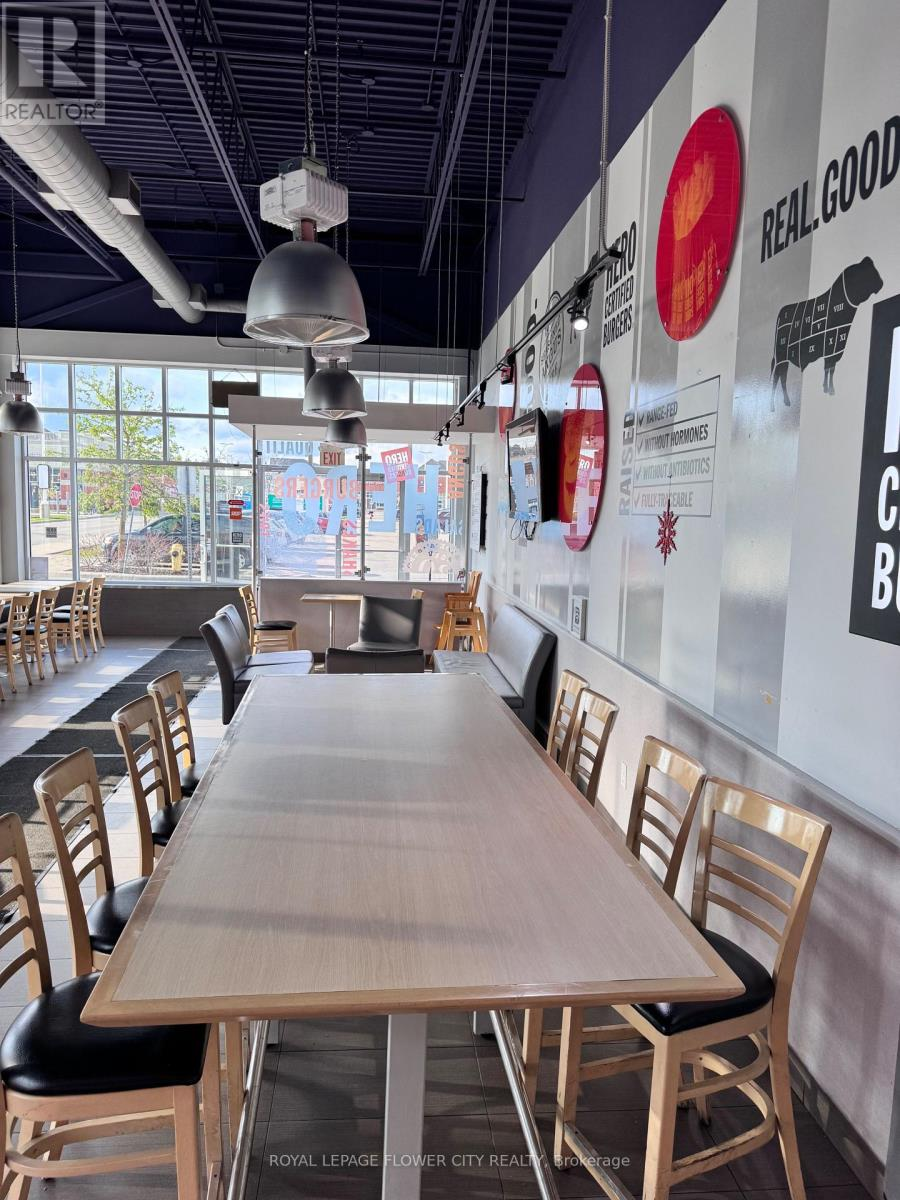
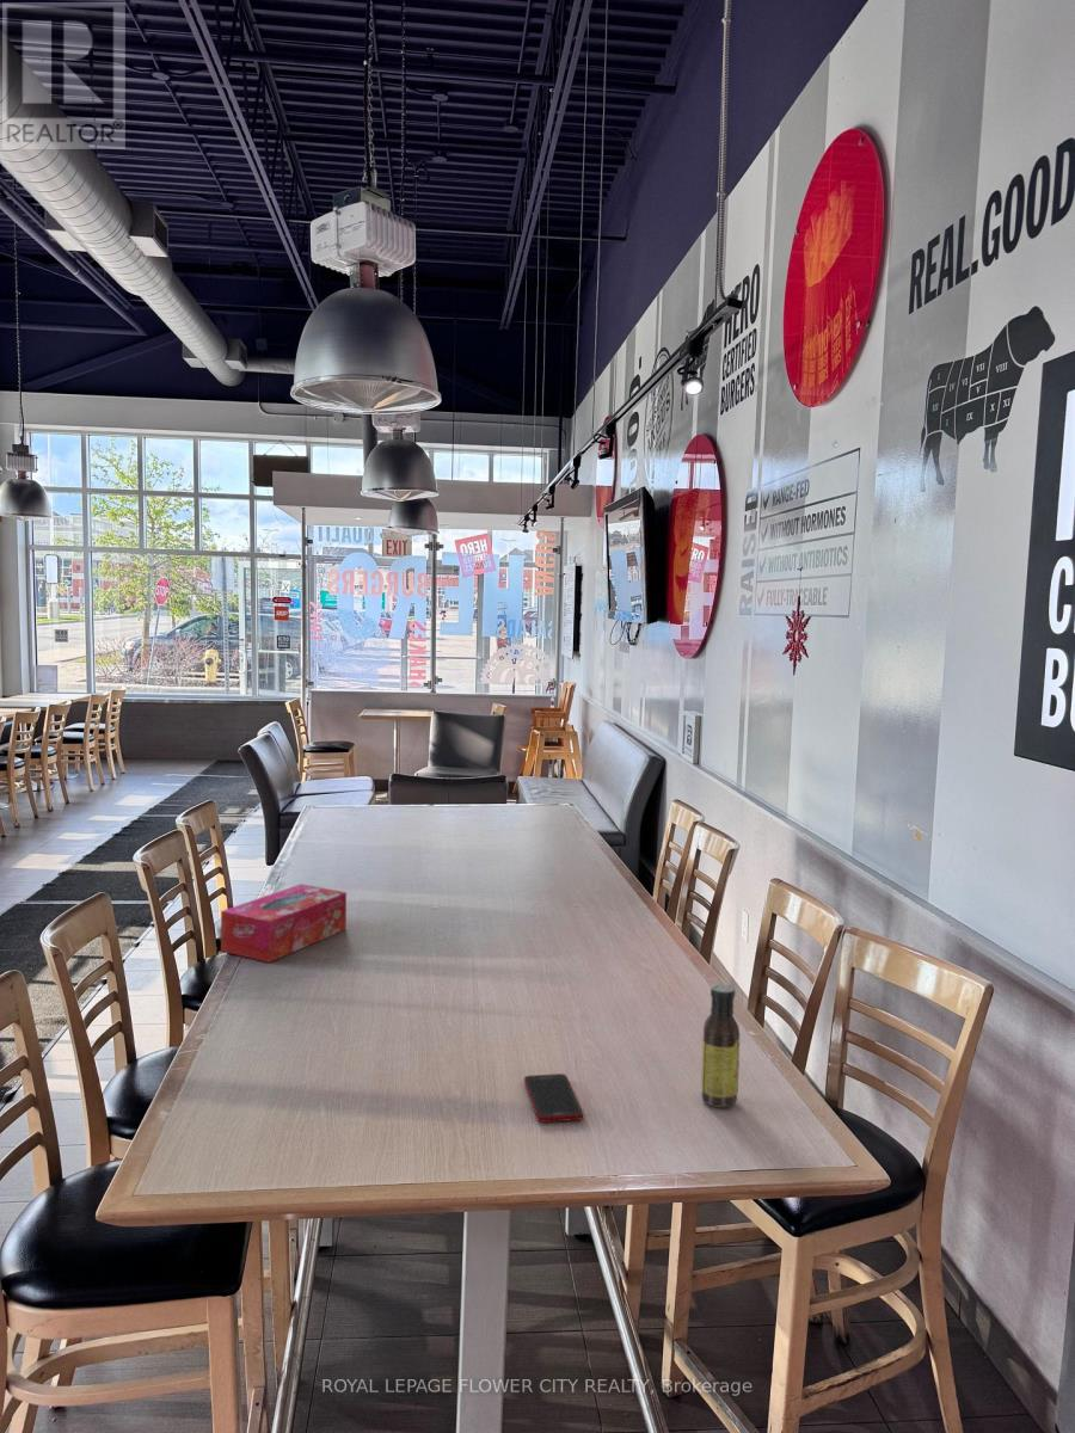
+ tissue box (285, 920)
+ sauce bottle (720, 1044)
+ cell phone (552, 1096)
